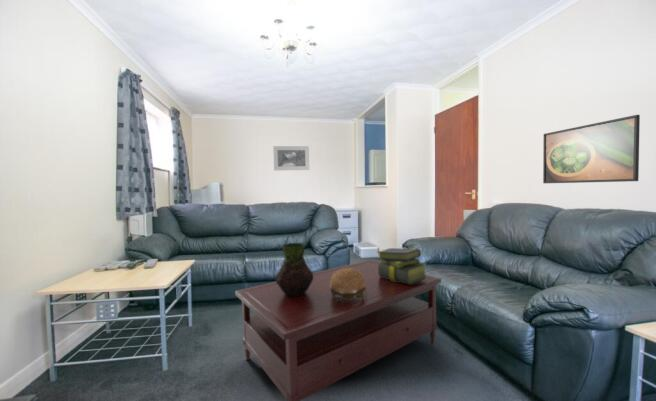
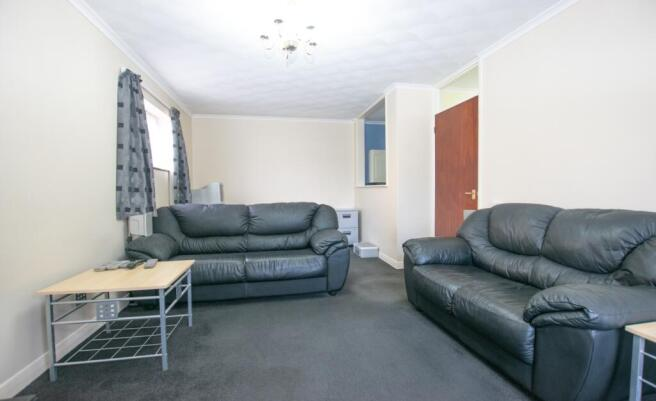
- vase (294, 268)
- stack of books (399, 263)
- coffee table (342, 318)
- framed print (584, 154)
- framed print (291, 158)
- decorative bowl (347, 281)
